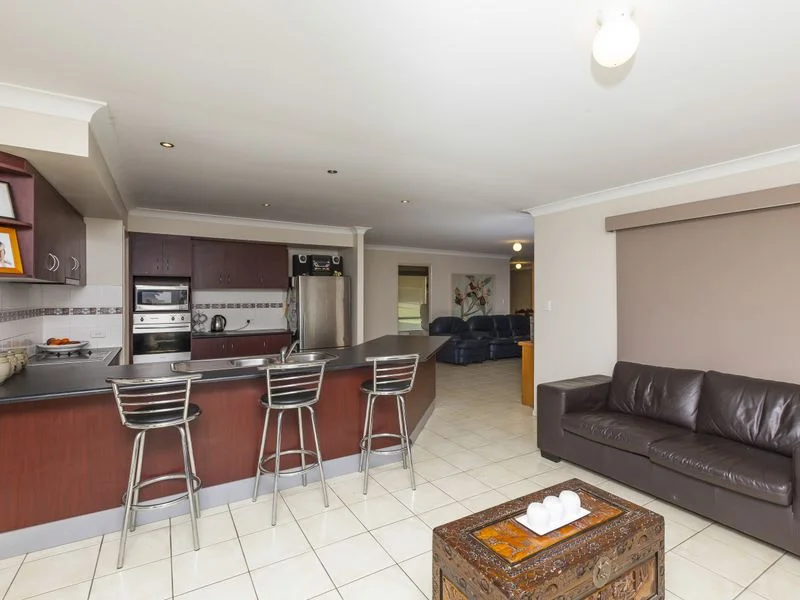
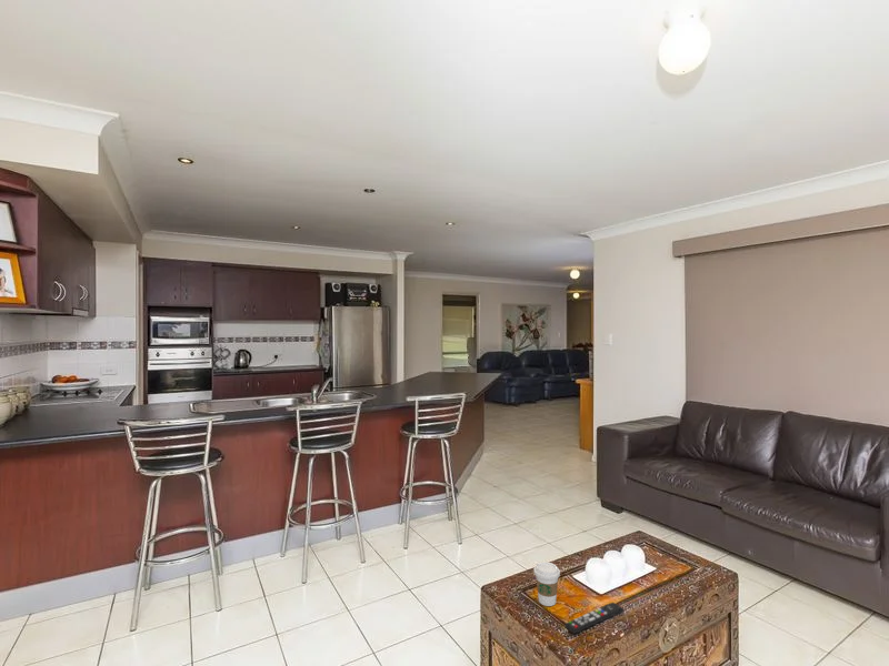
+ remote control (595, 617)
+ coffee cup (547, 584)
